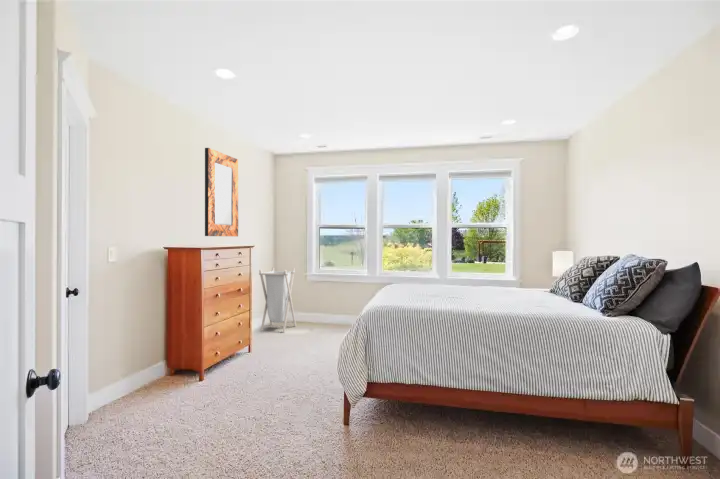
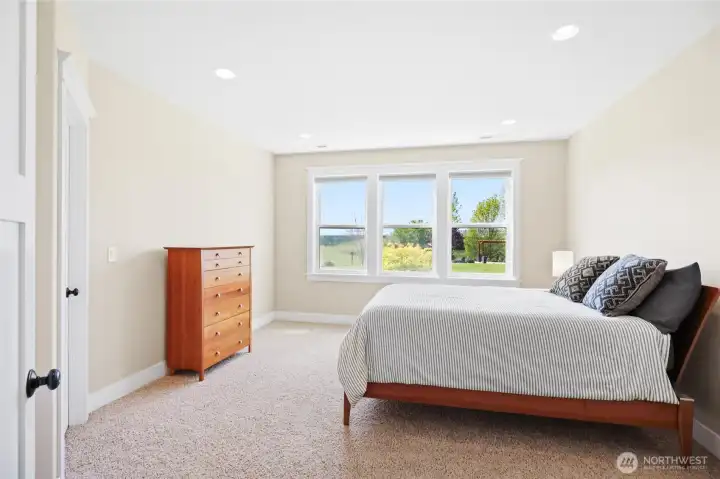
- laundry hamper (278, 298)
- home mirror (222, 195)
